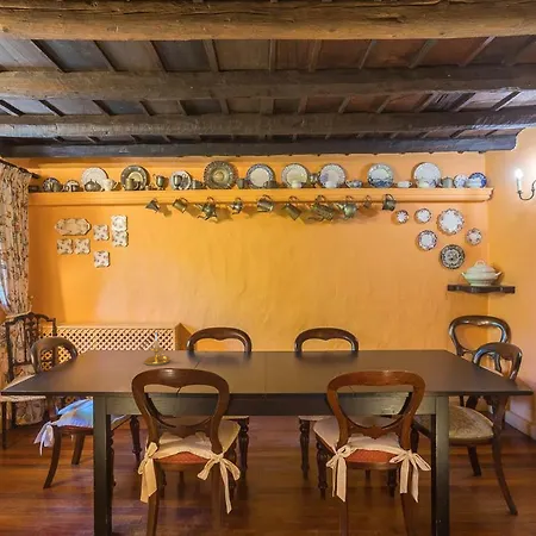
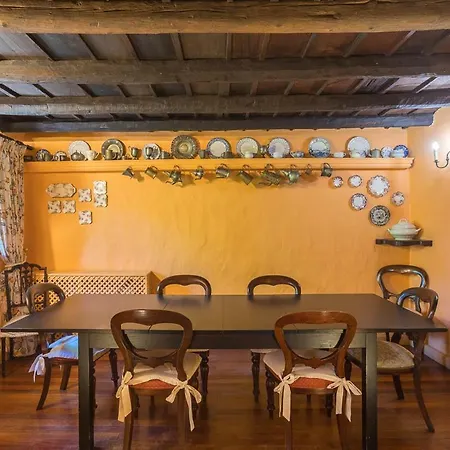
- candle holder (157, 347)
